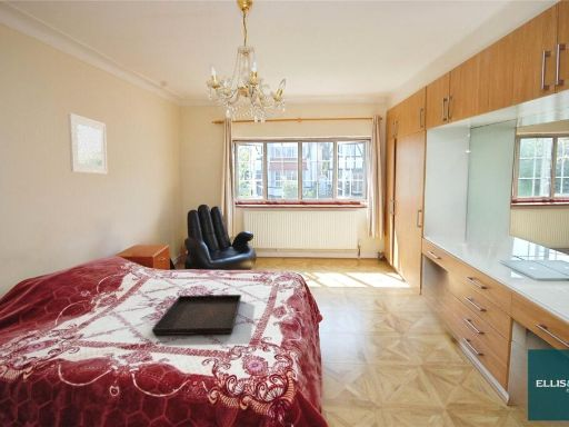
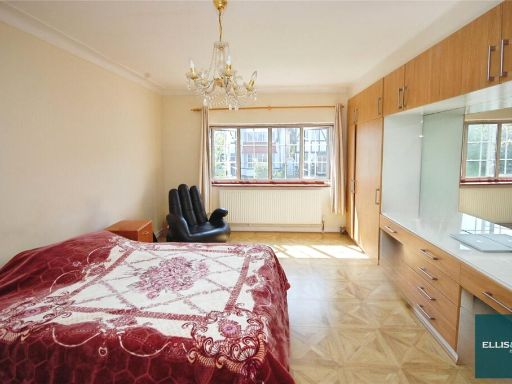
- serving tray (202, 311)
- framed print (89, 146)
